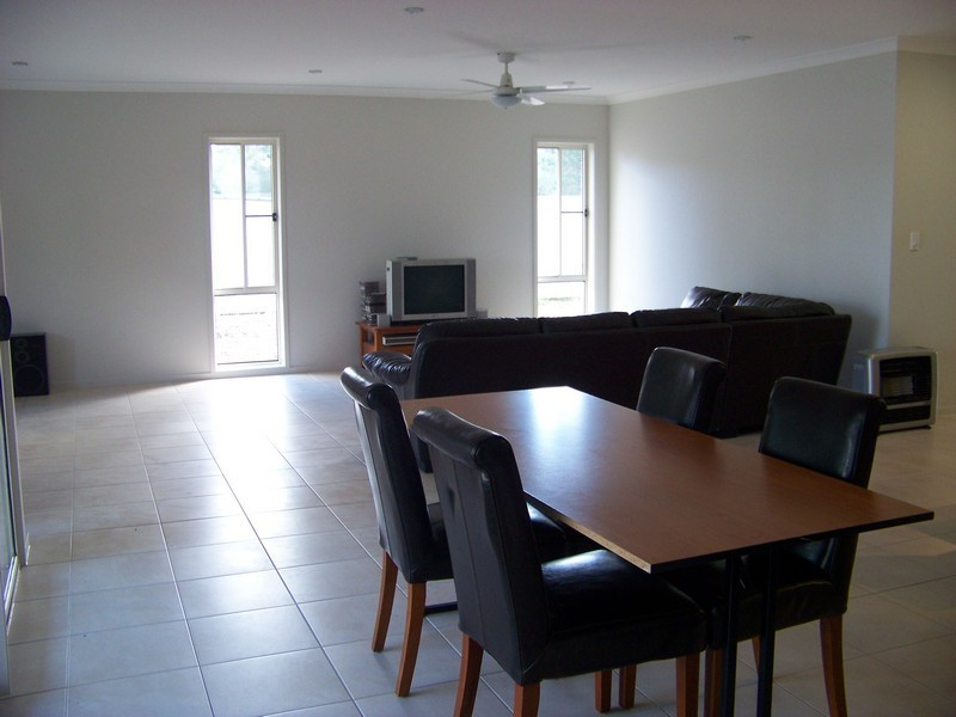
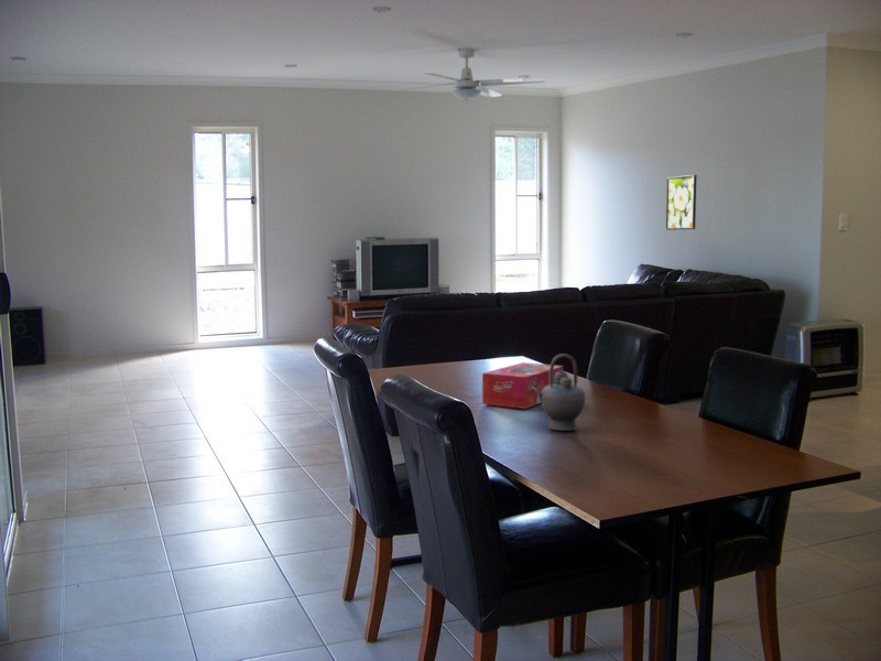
+ teapot (557, 391)
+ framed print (681, 203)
+ tissue box (523, 383)
